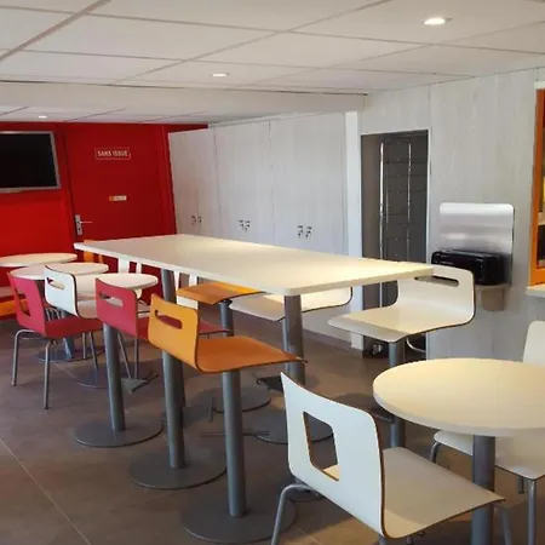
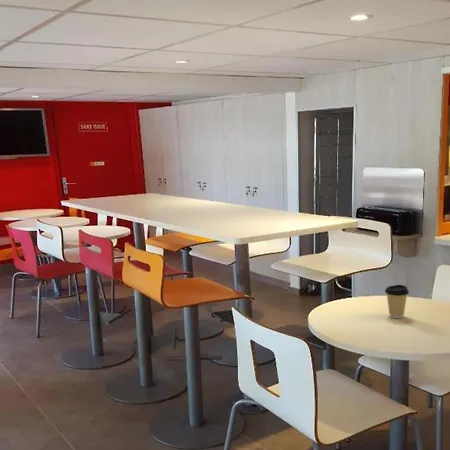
+ coffee cup (396, 301)
